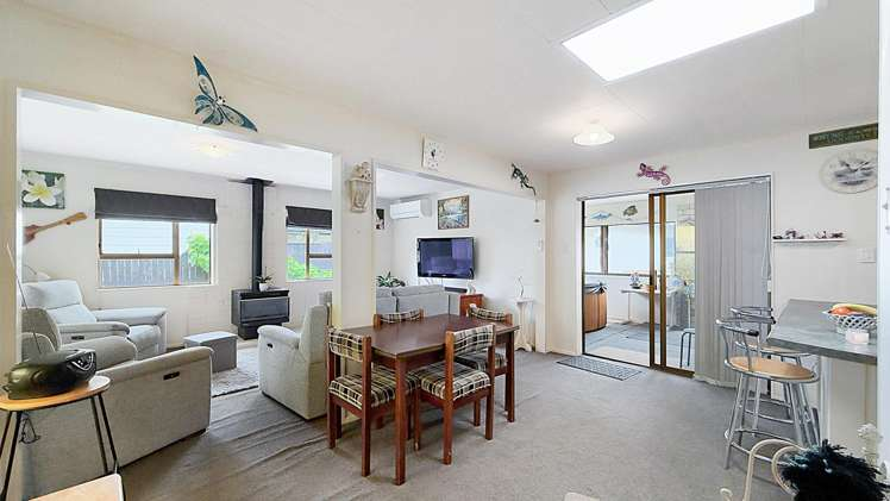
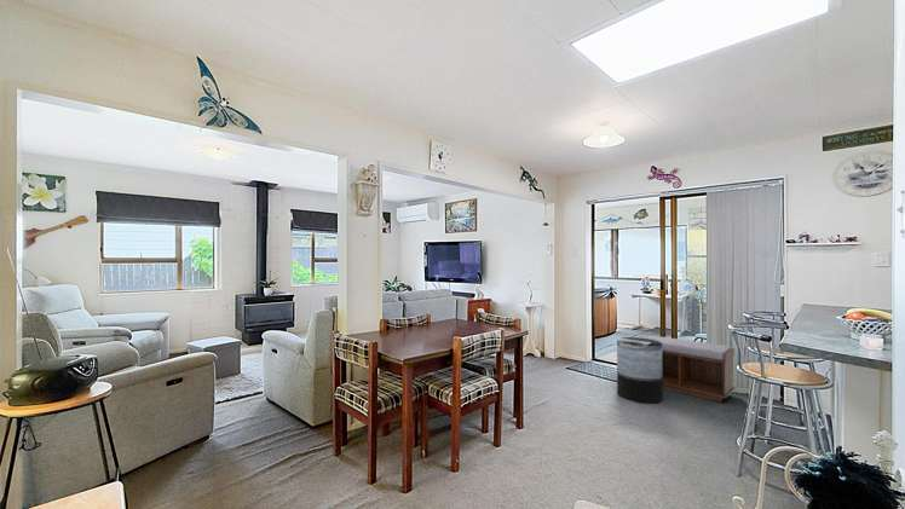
+ trash can (639, 368)
+ bench (684, 365)
